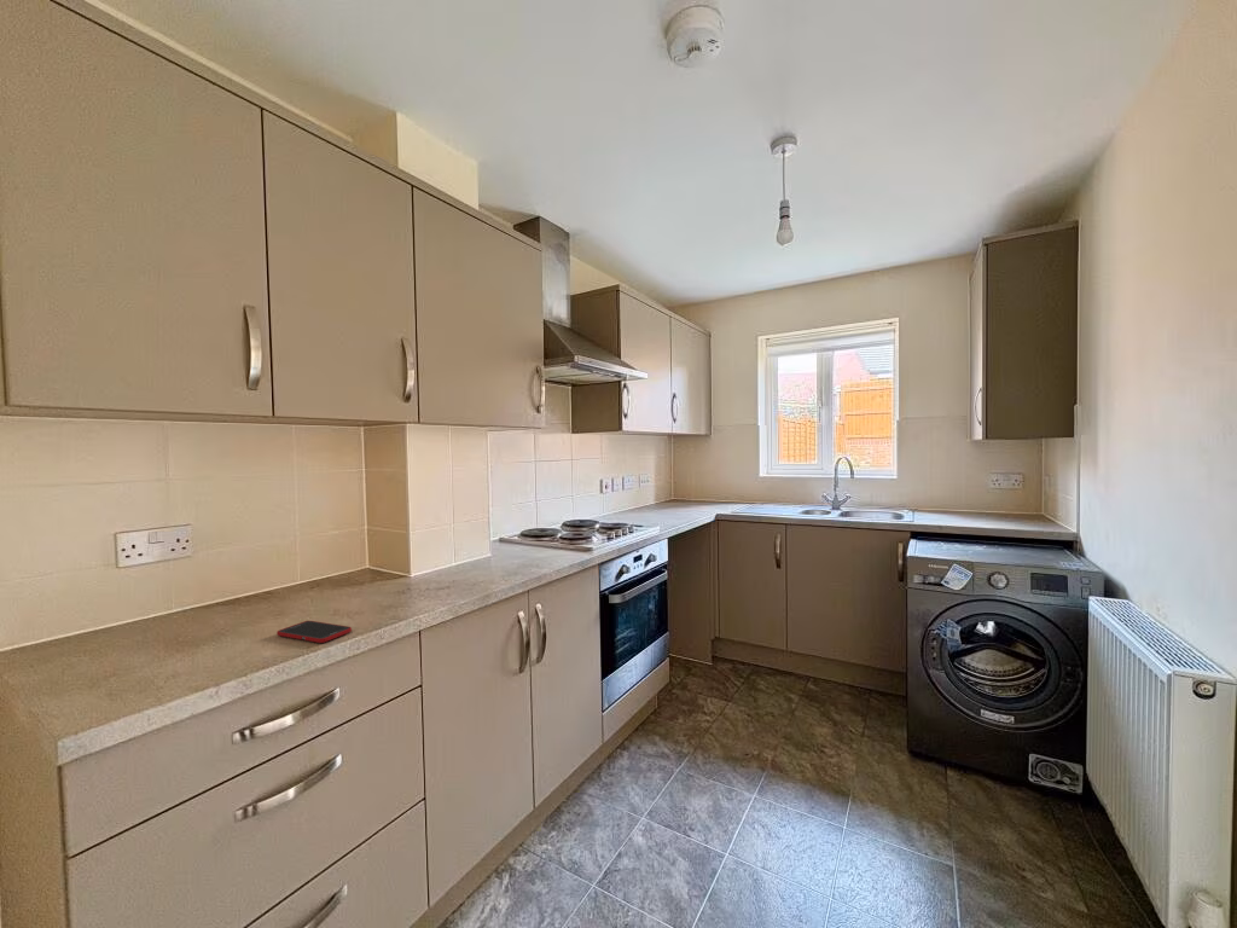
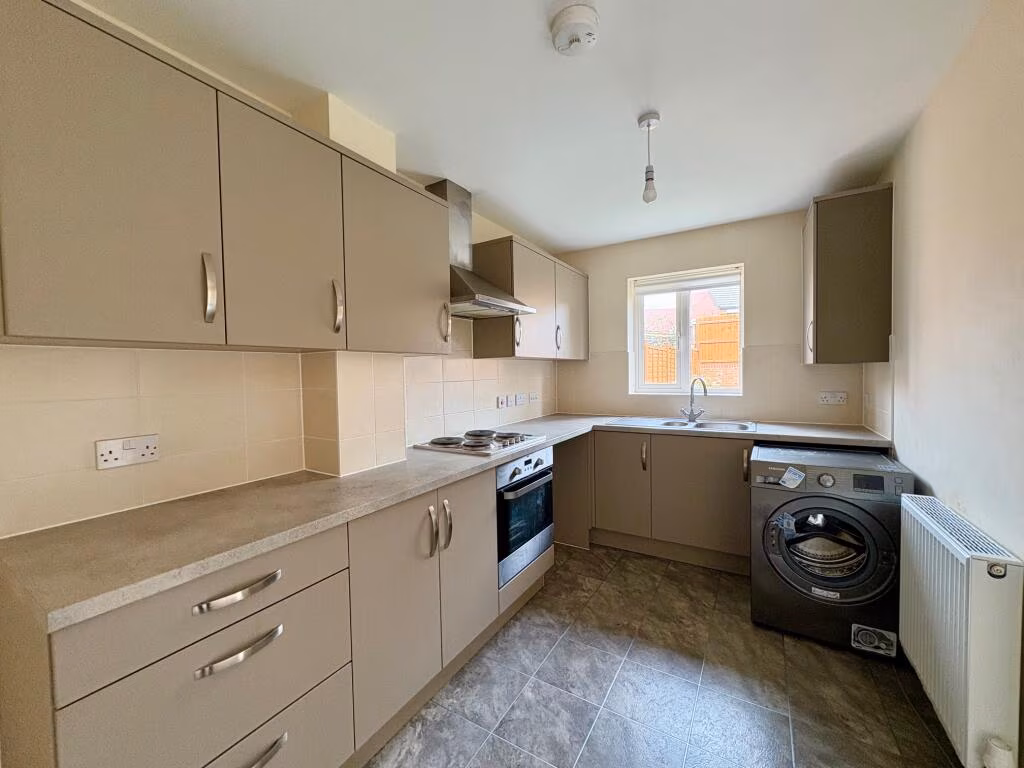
- cell phone (314, 631)
